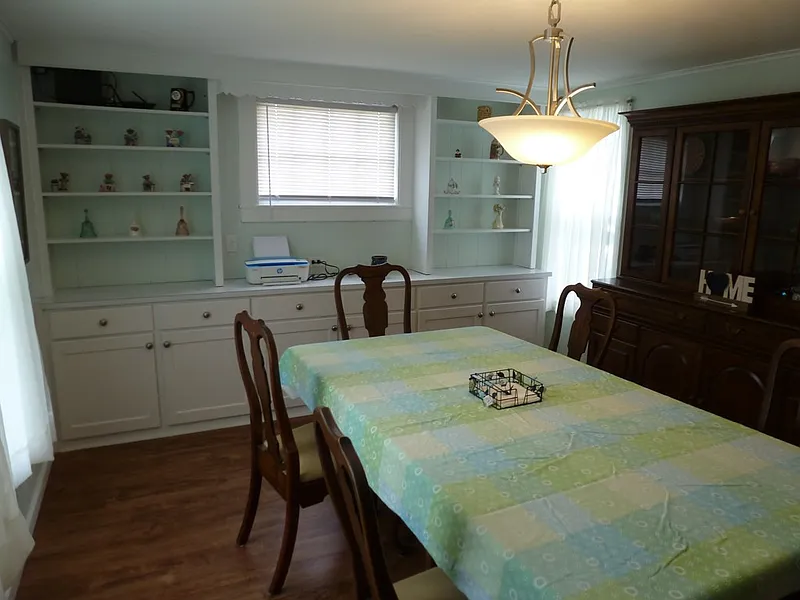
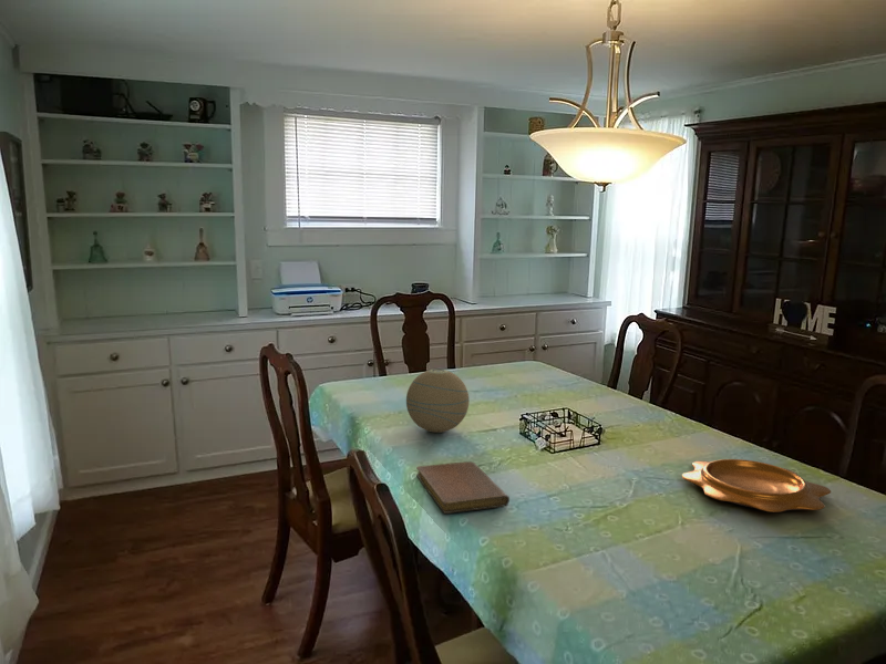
+ decorative orb (437, 401)
+ decorative bowl (754, 483)
+ notebook (460, 485)
